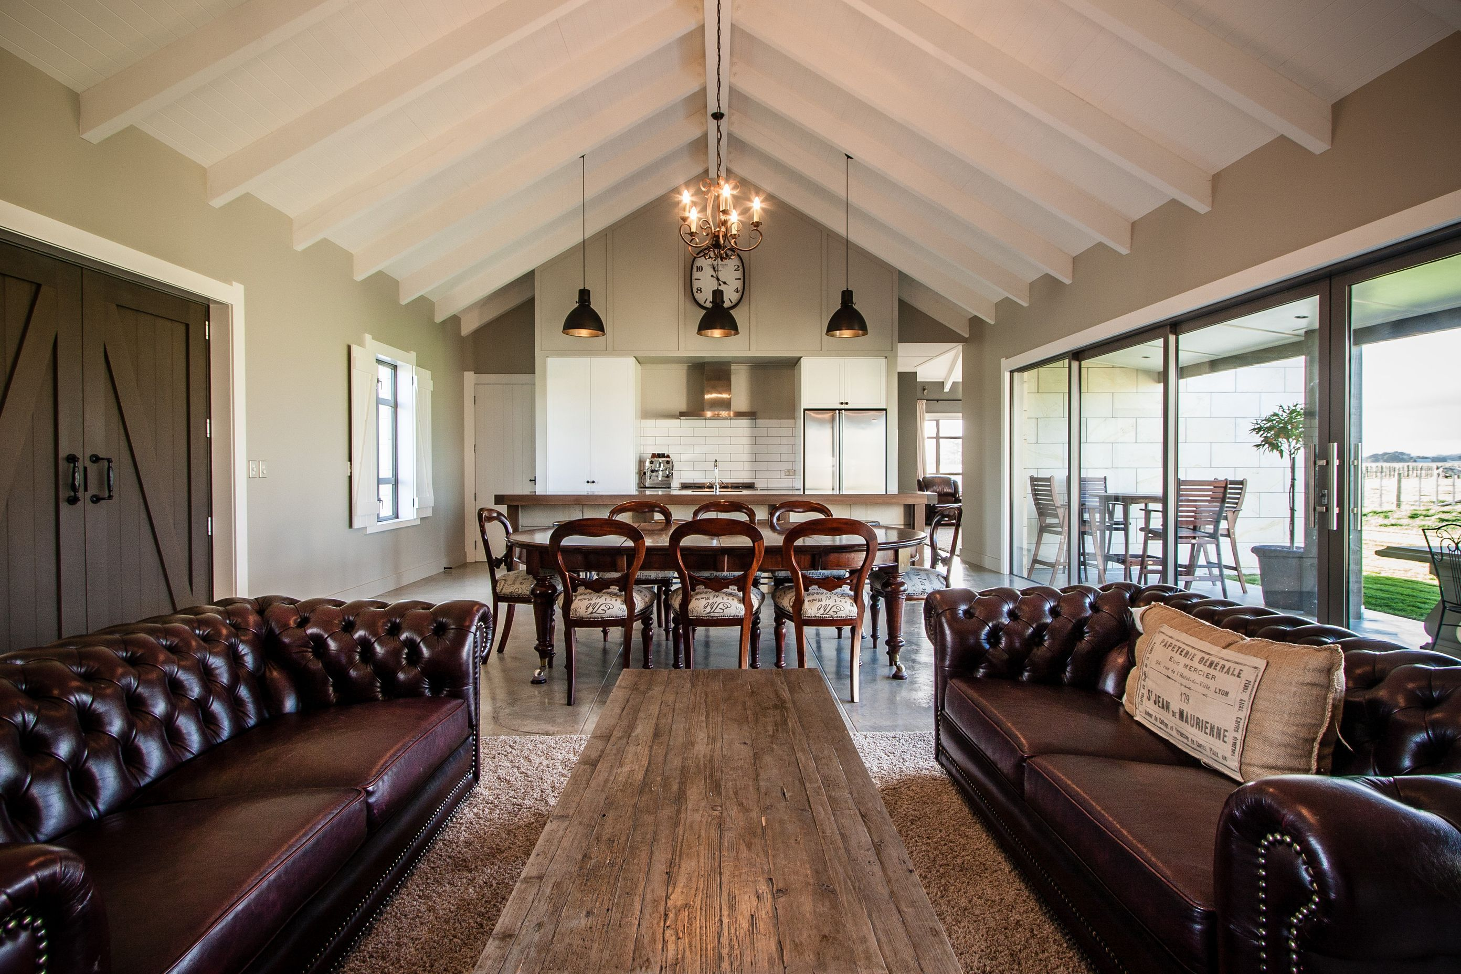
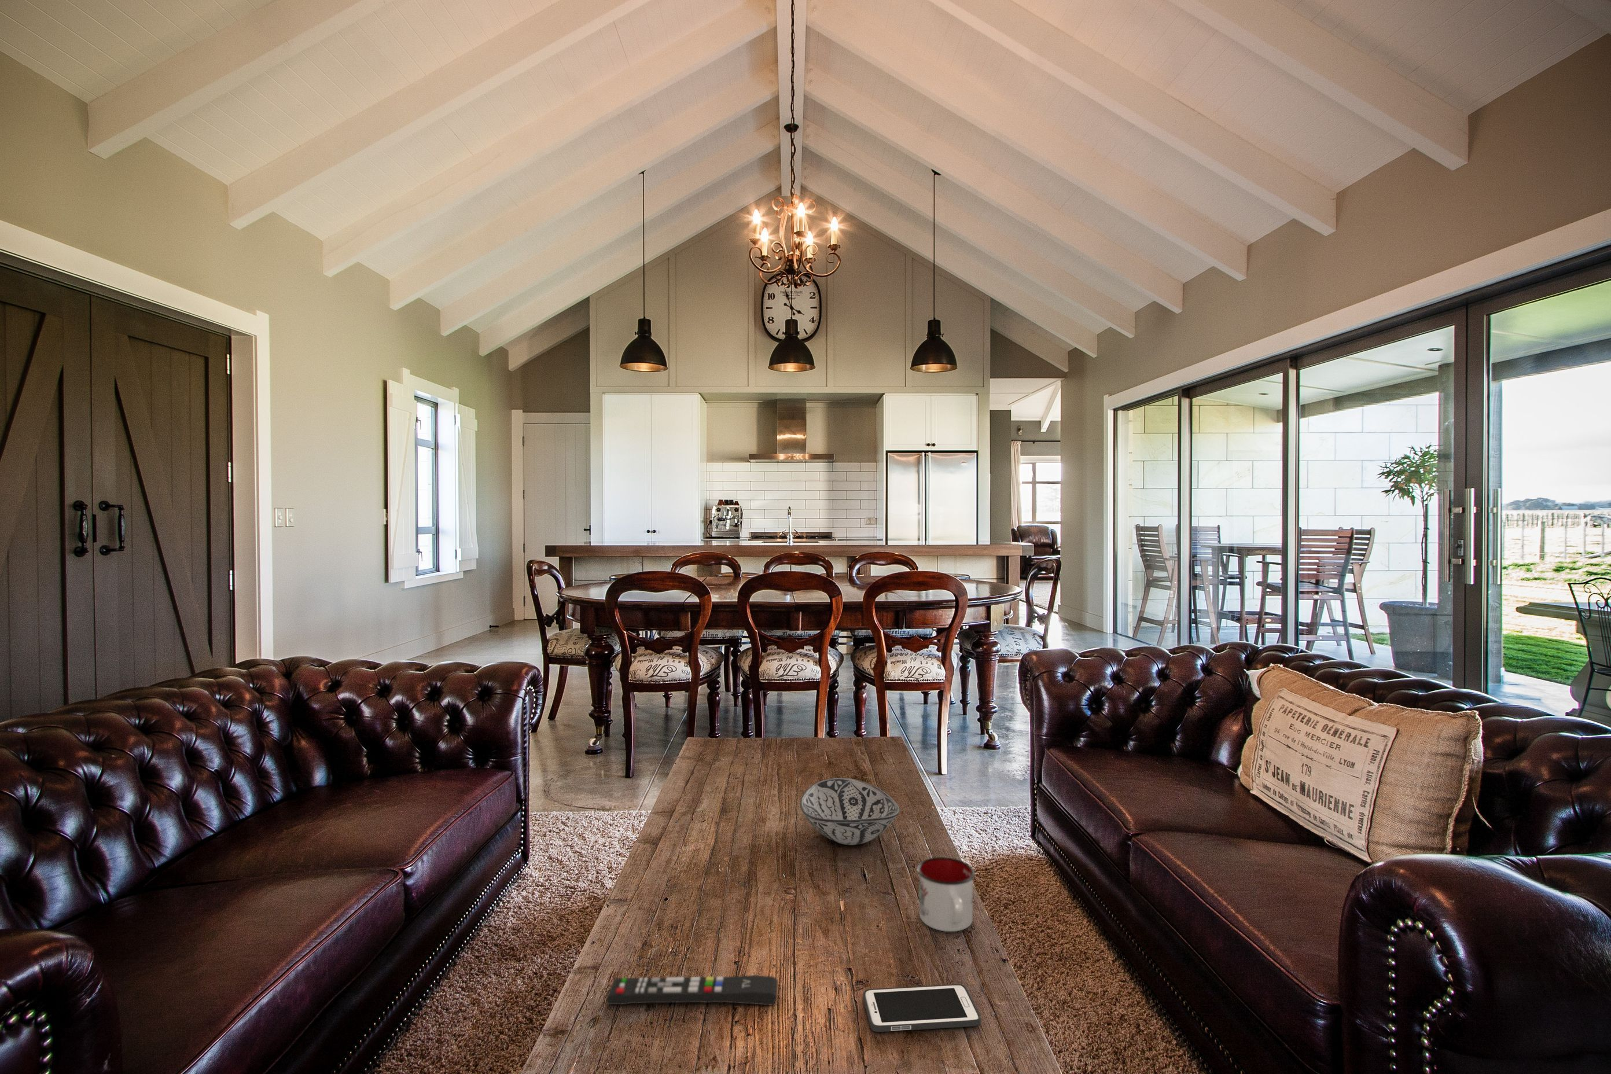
+ mug (948, 898)
+ cell phone (921, 1007)
+ decorative bowl (849, 816)
+ remote control (693, 990)
